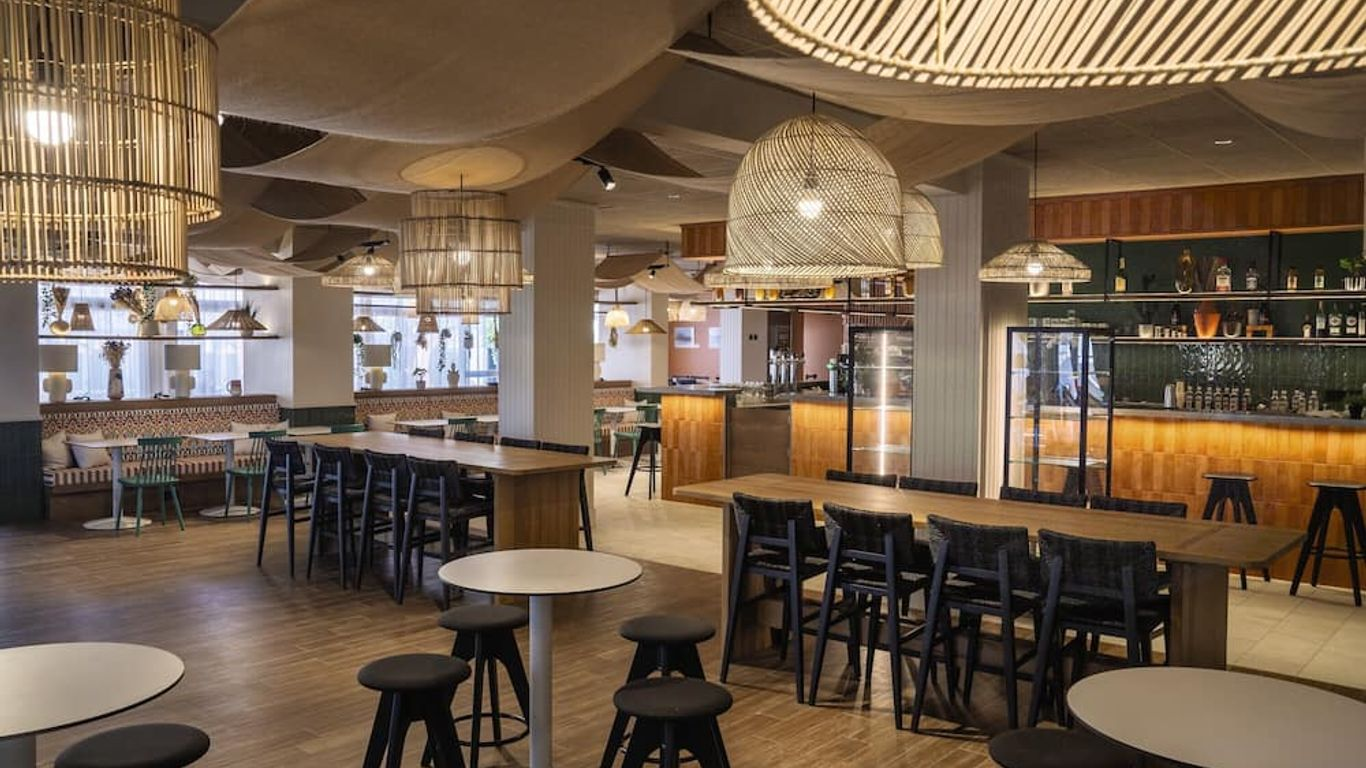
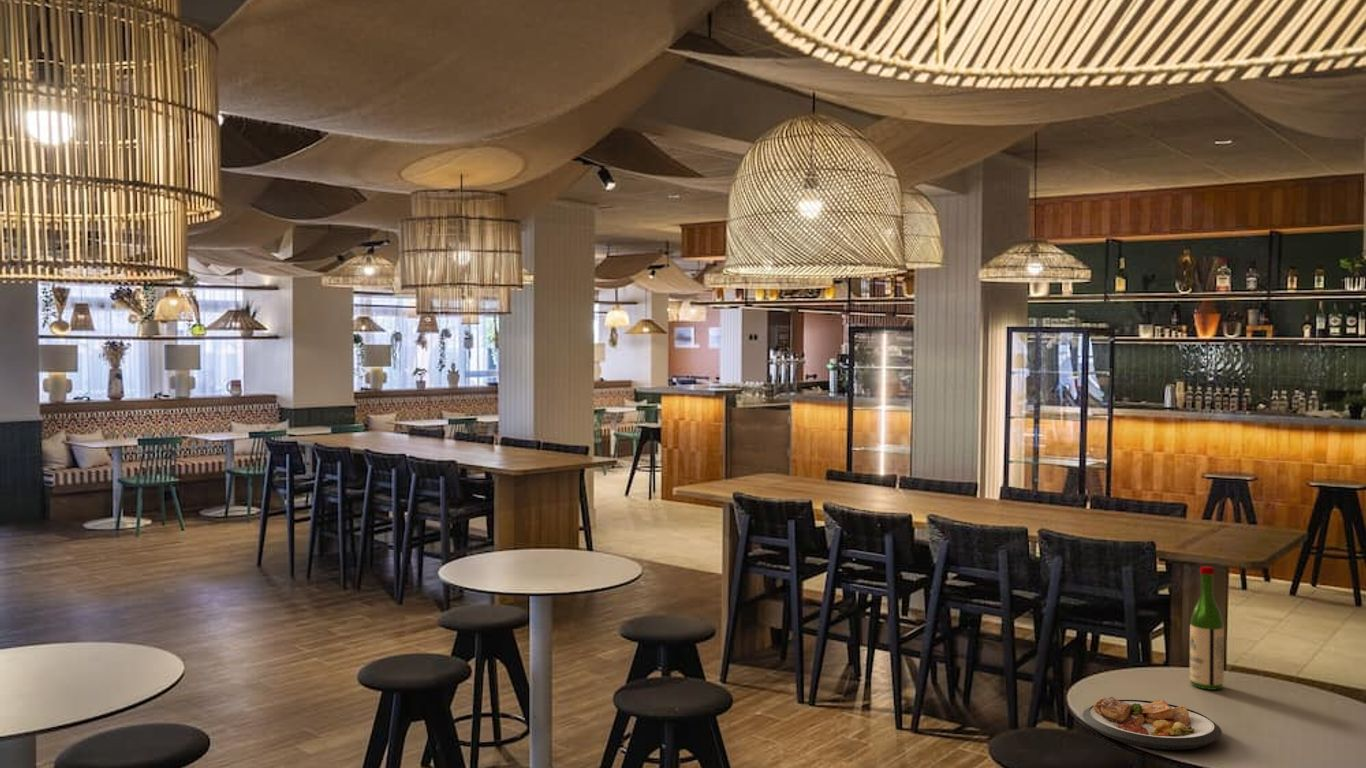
+ wine bottle (1206, 626)
+ plate (1150, 718)
